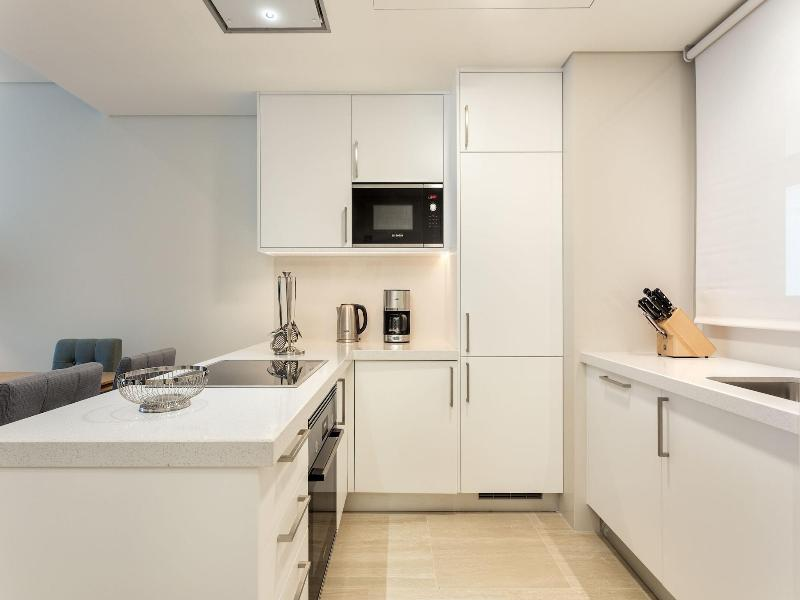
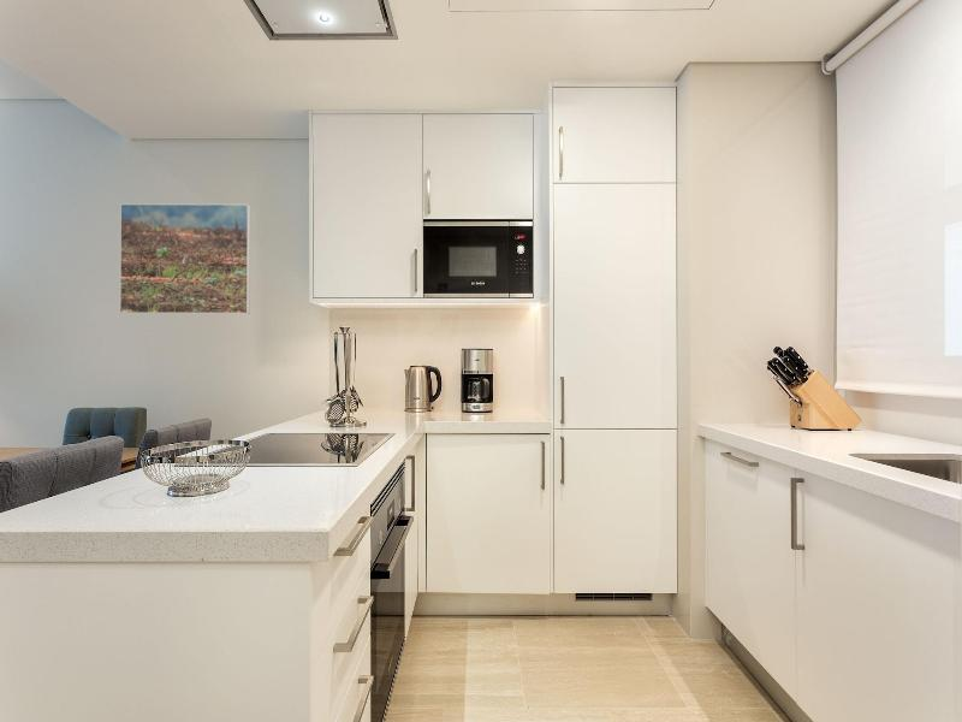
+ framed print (185, 259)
